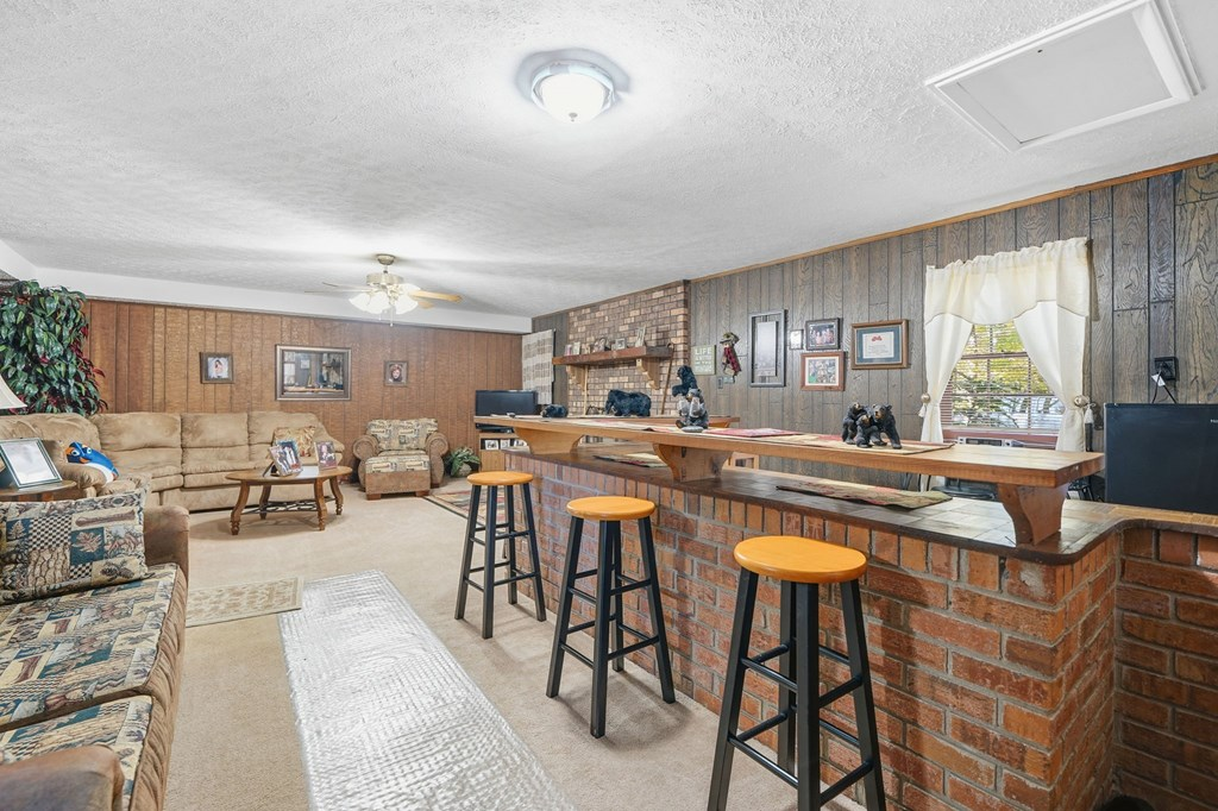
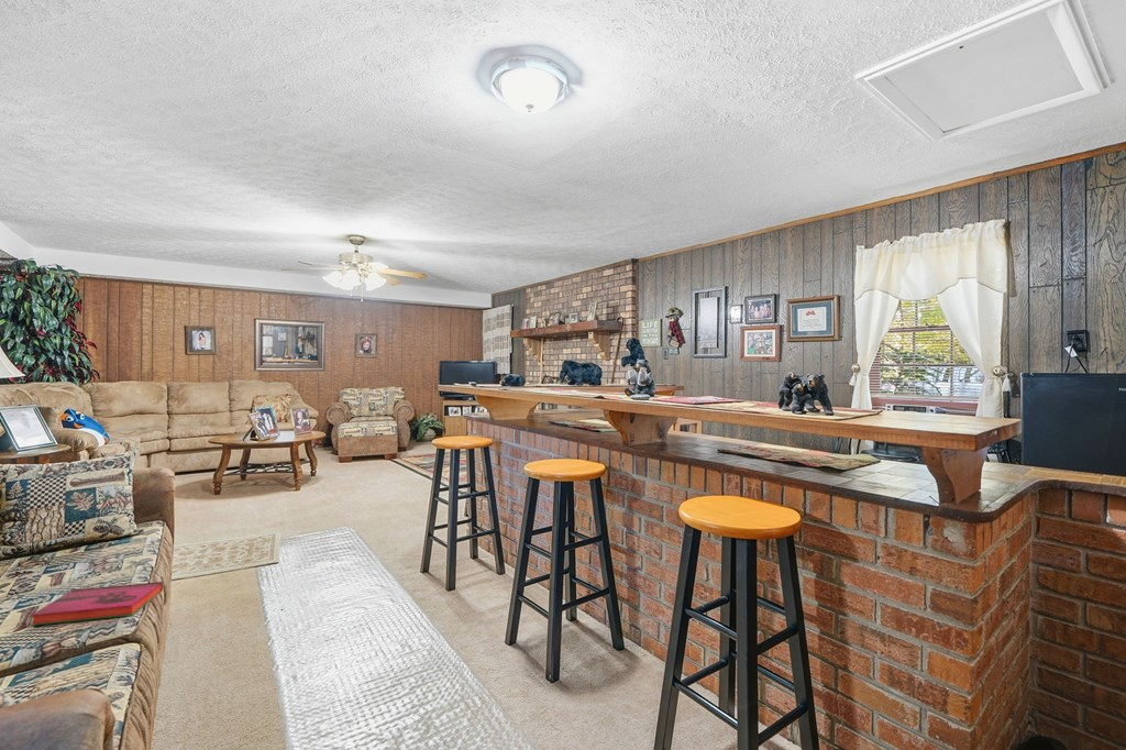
+ hardback book (101, 602)
